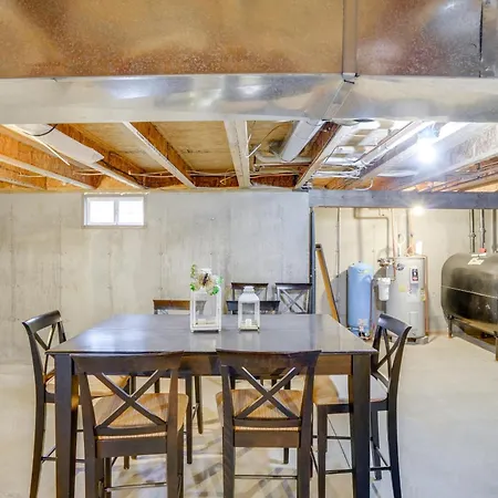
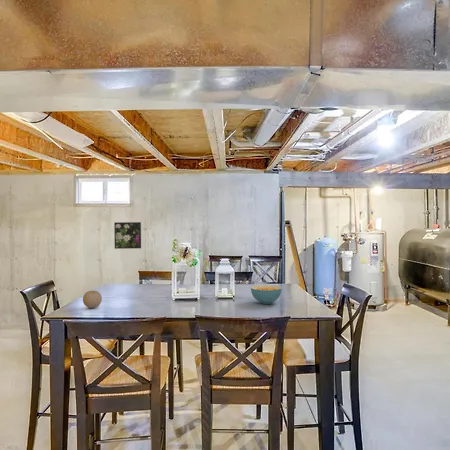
+ fruit (92, 299)
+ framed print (127, 235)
+ cereal bowl (266, 295)
